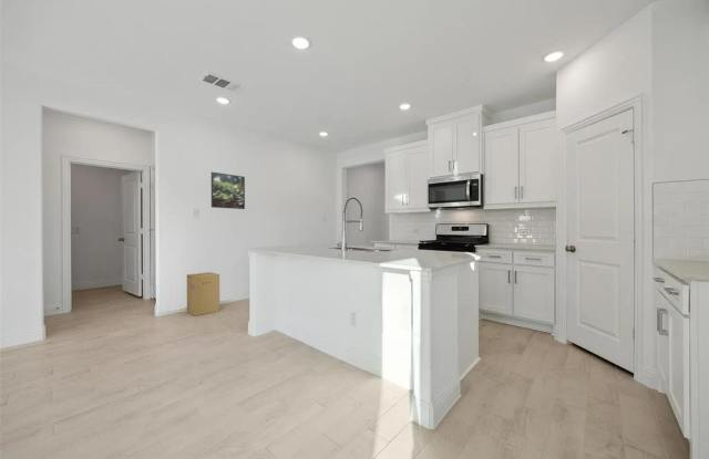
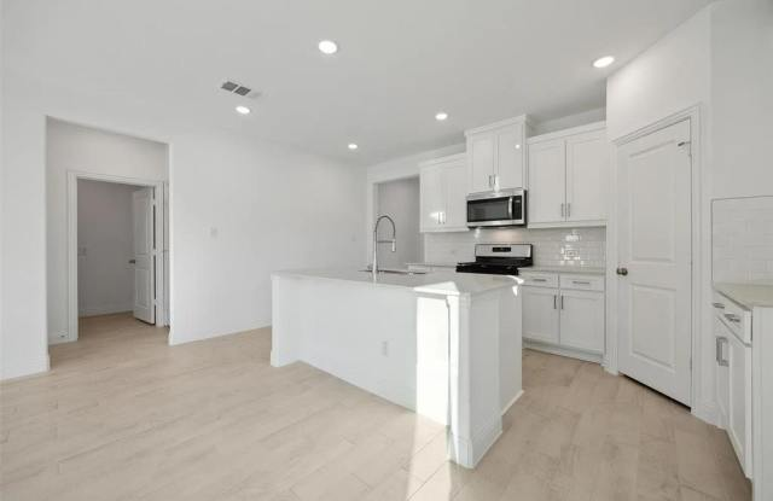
- cardboard box (203, 292)
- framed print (228, 191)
